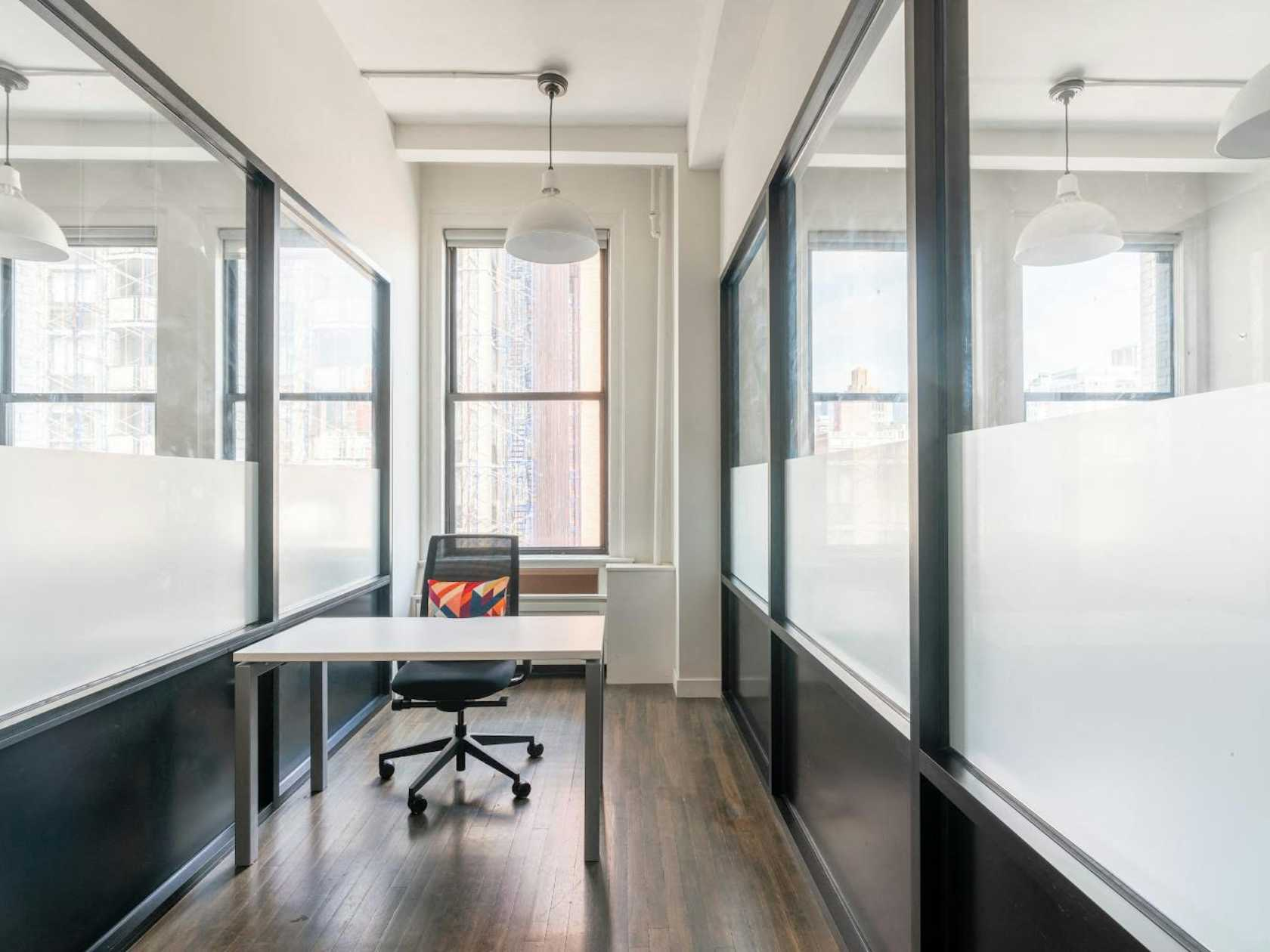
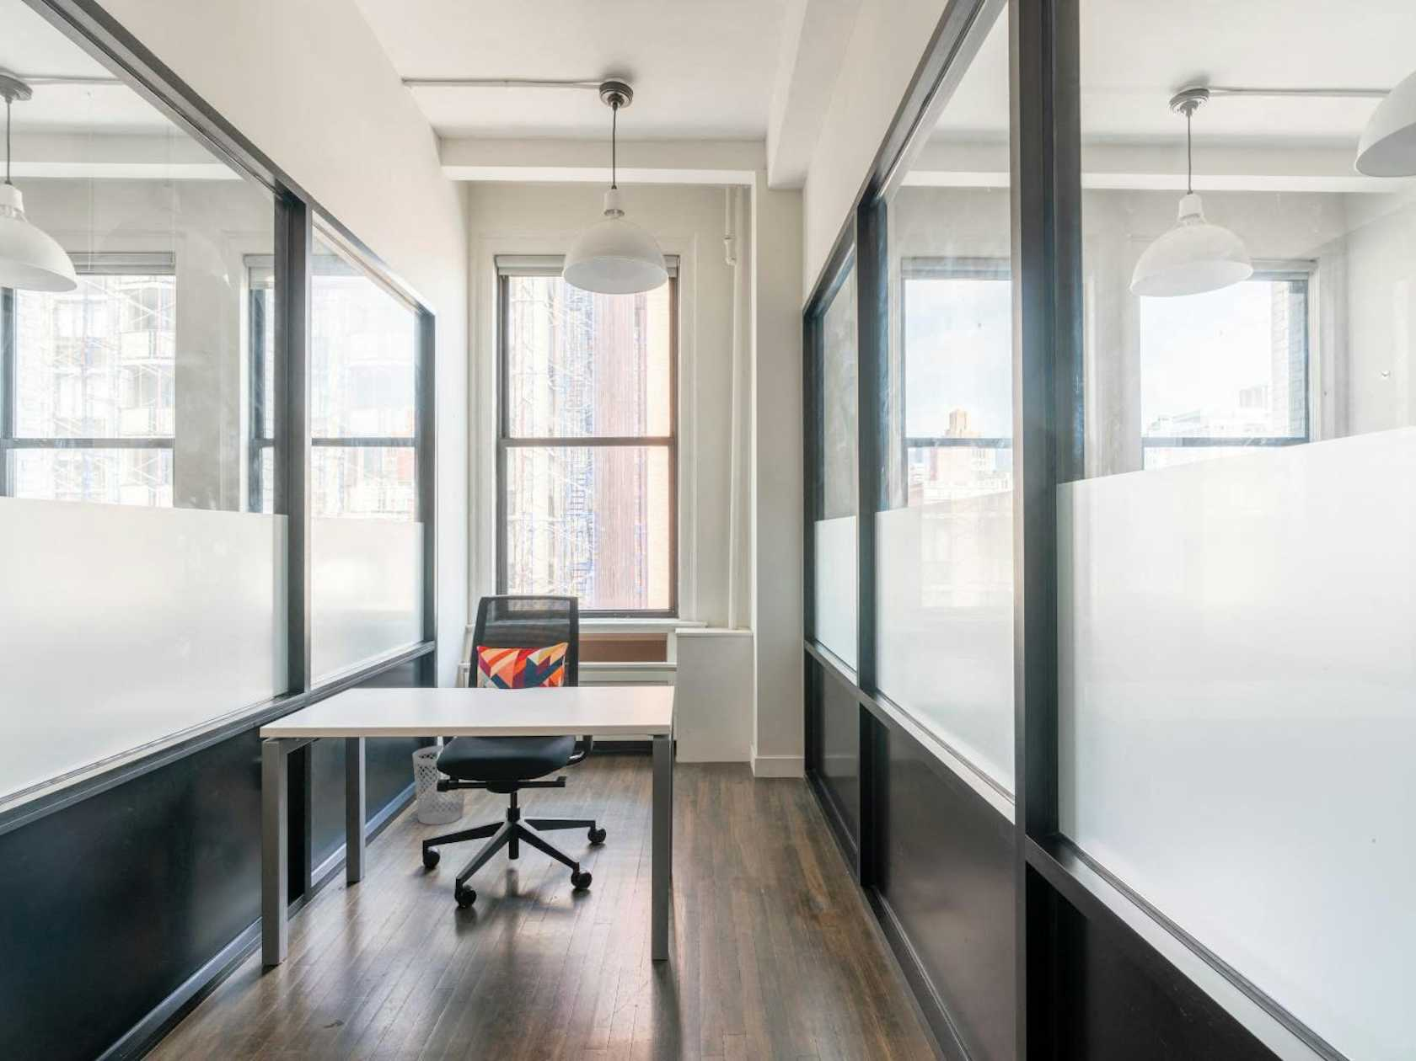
+ wastebasket (436, 783)
